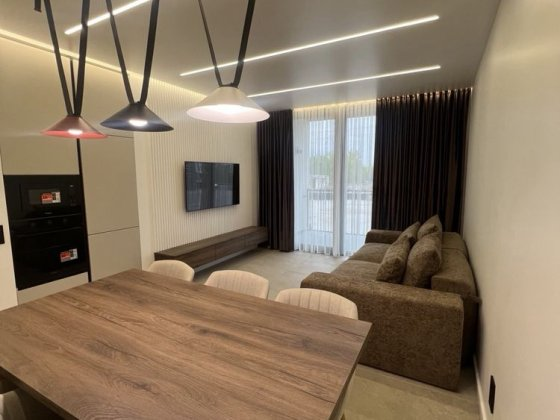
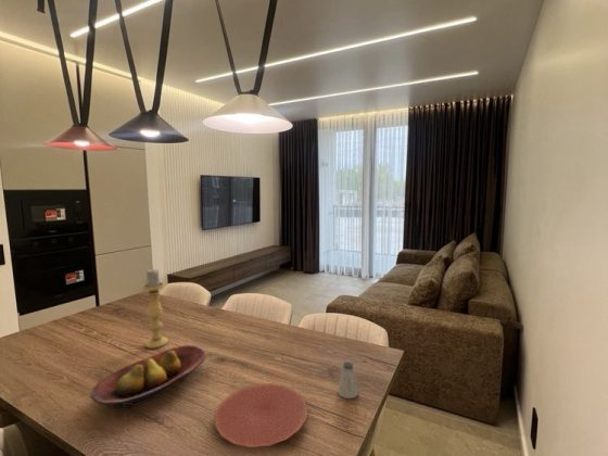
+ plate (262, 414)
+ saltshaker (347, 378)
+ fruit bowl (154, 371)
+ candle holder (154, 306)
